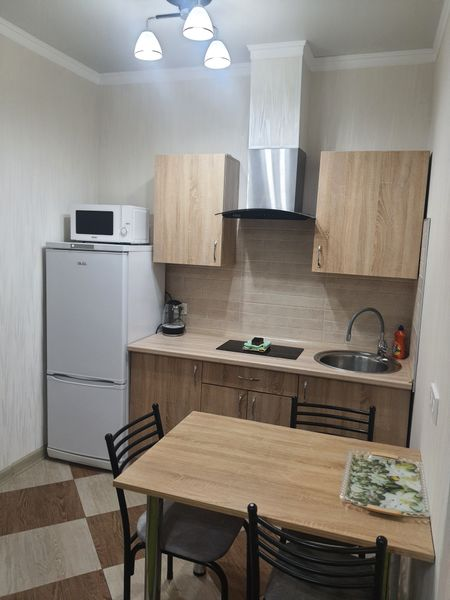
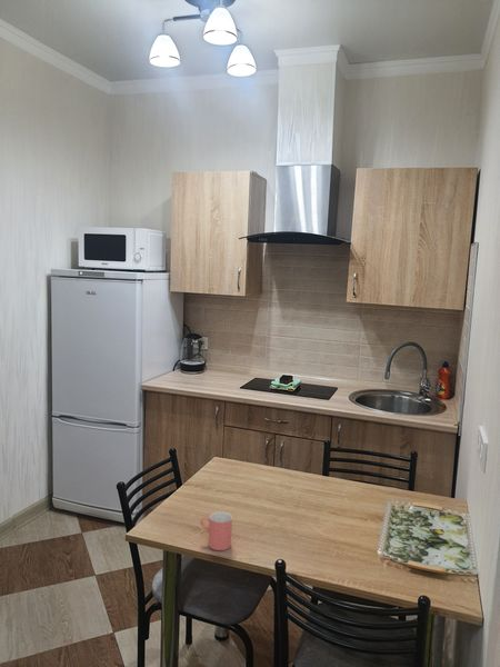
+ cup (214, 529)
